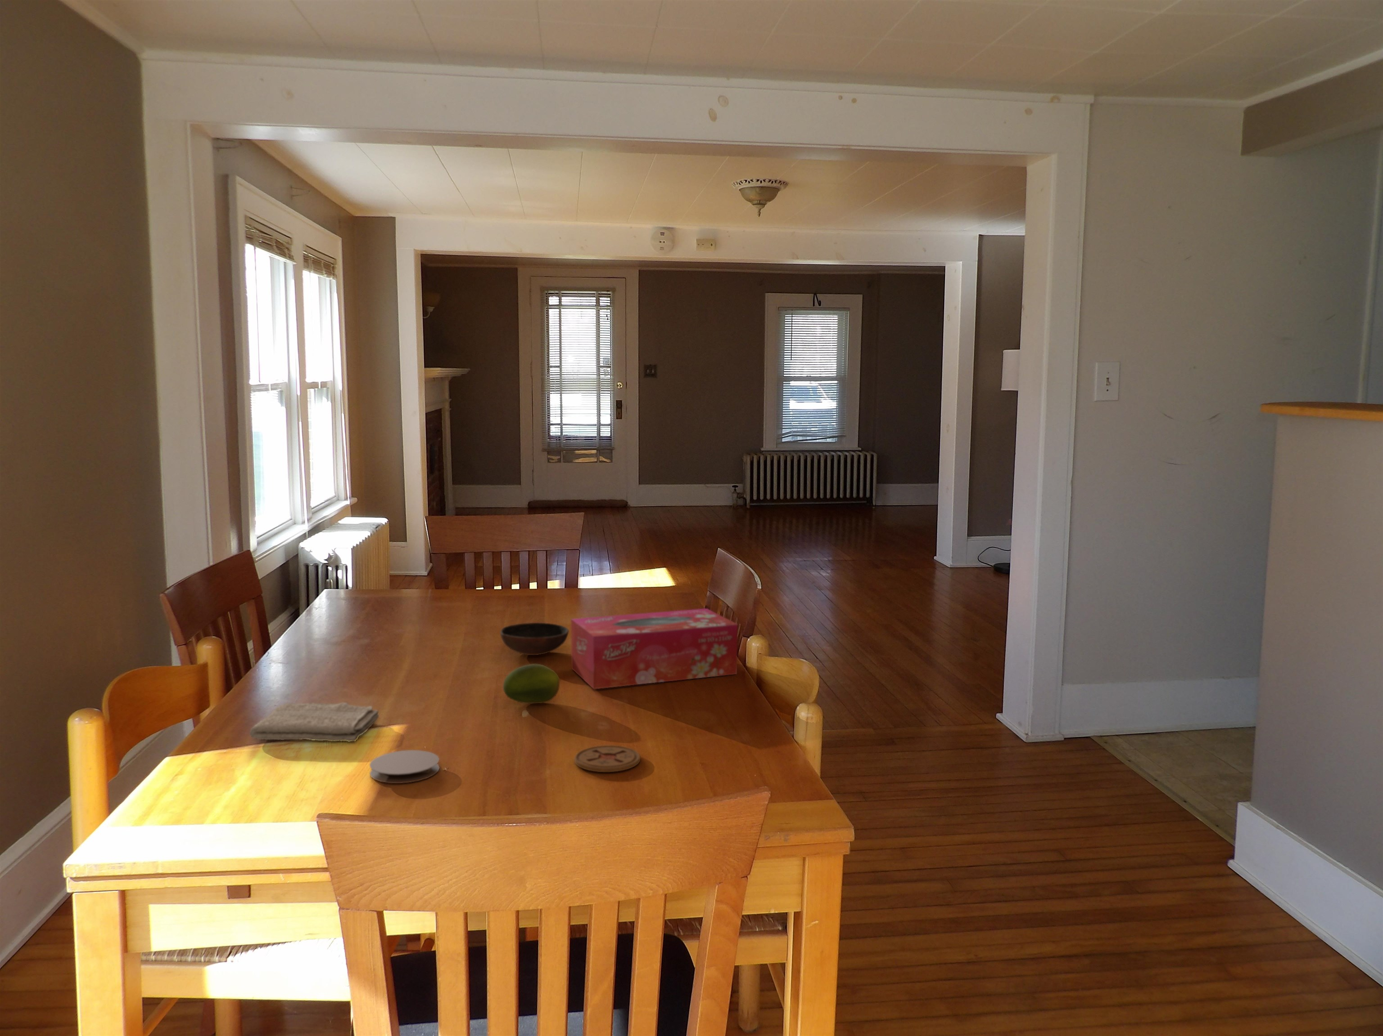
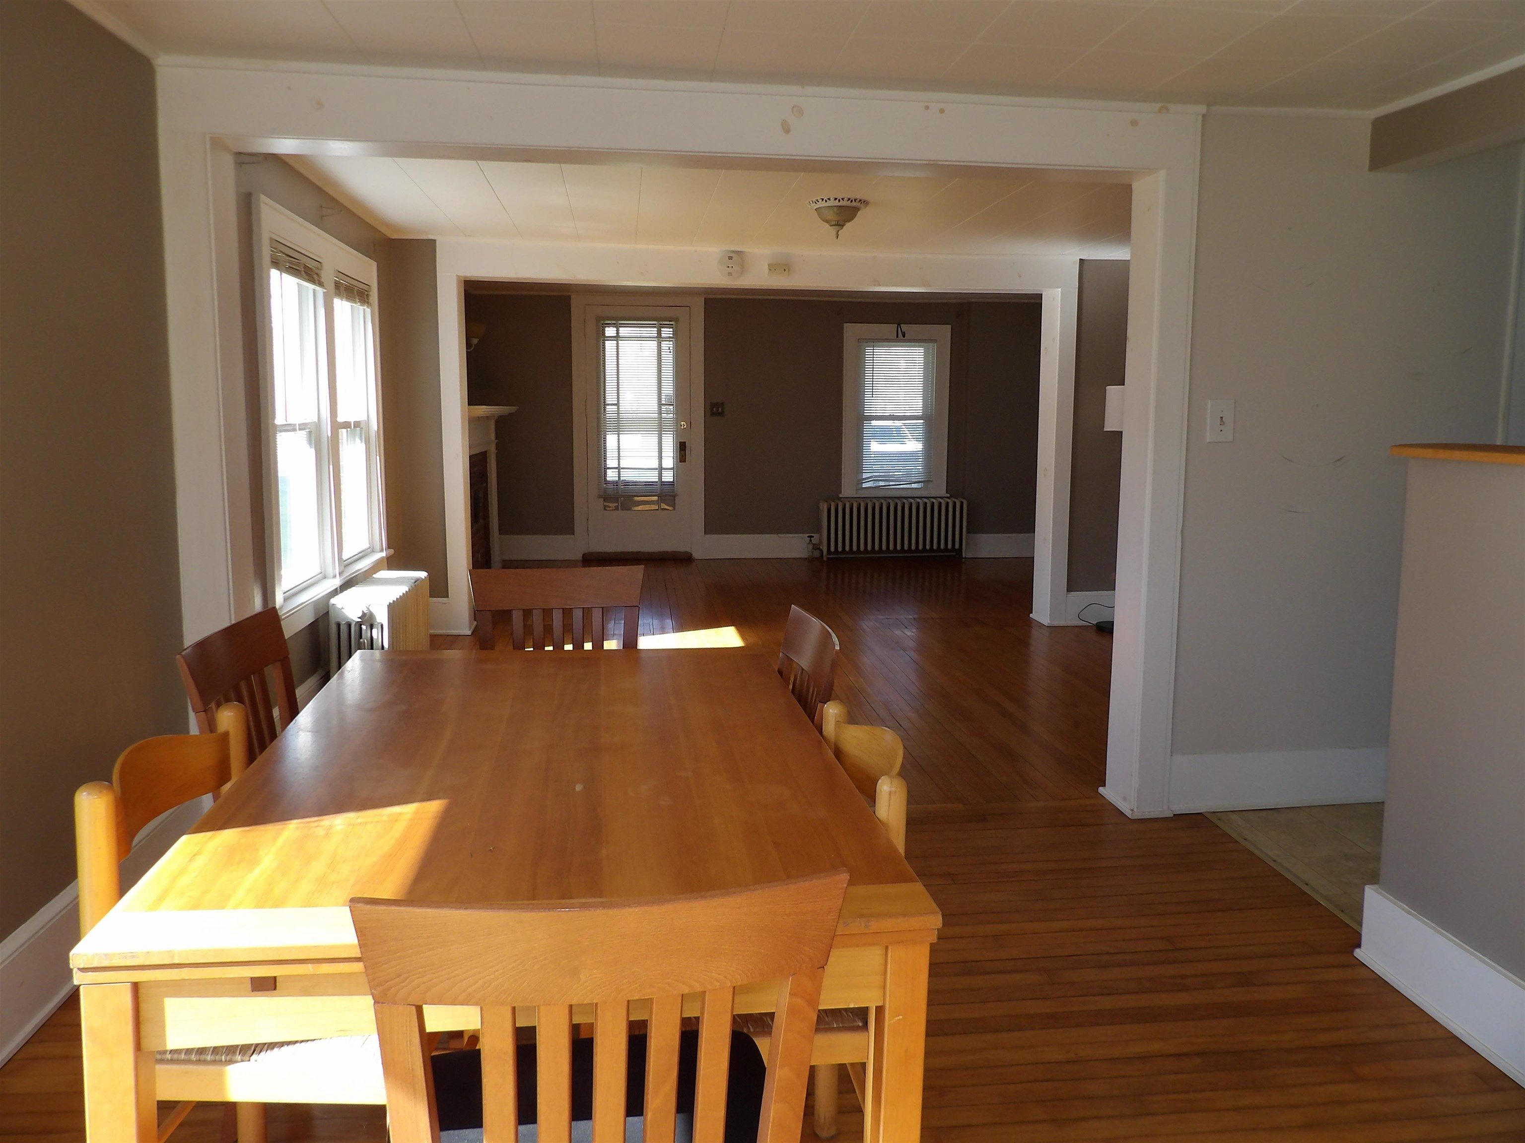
- coaster (608, 758)
- tissue box (653, 646)
- bowl (535, 641)
- fruit (531, 683)
- coaster (405, 766)
- washcloth (316, 721)
